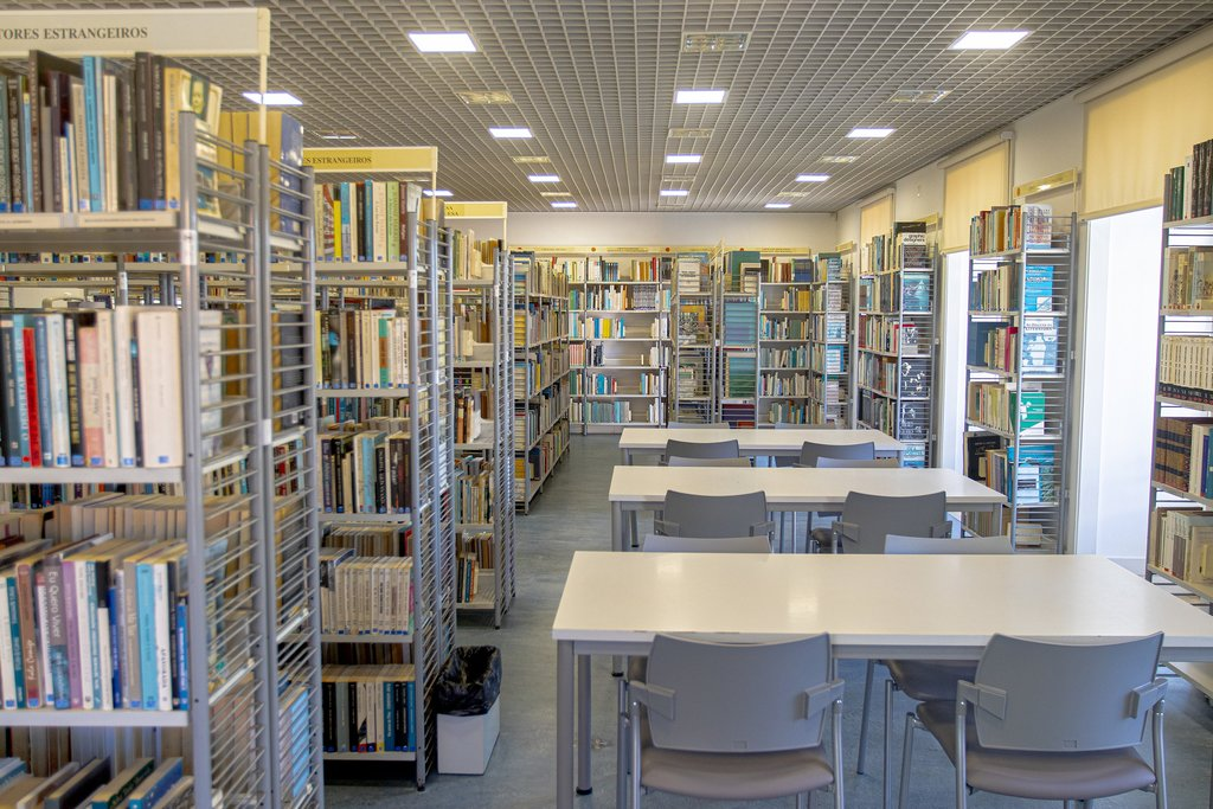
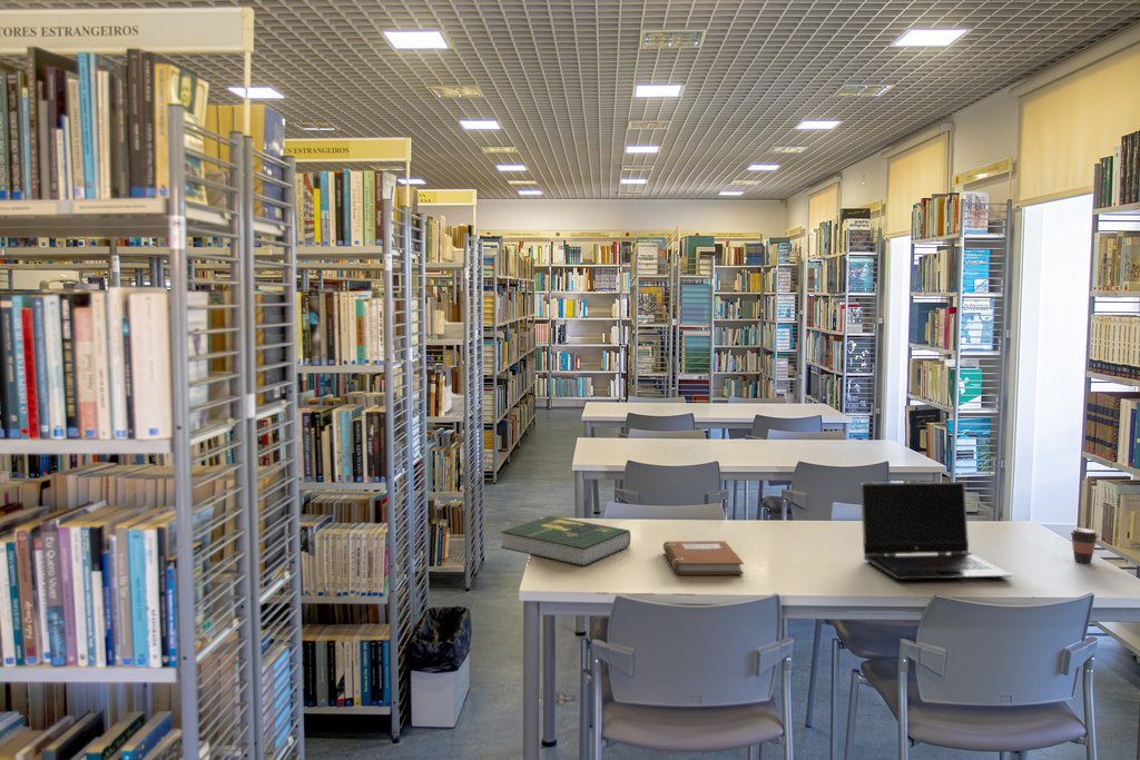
+ book (566, 539)
+ coffee cup (1083, 545)
+ notebook (700, 556)
+ laptop computer (932, 529)
